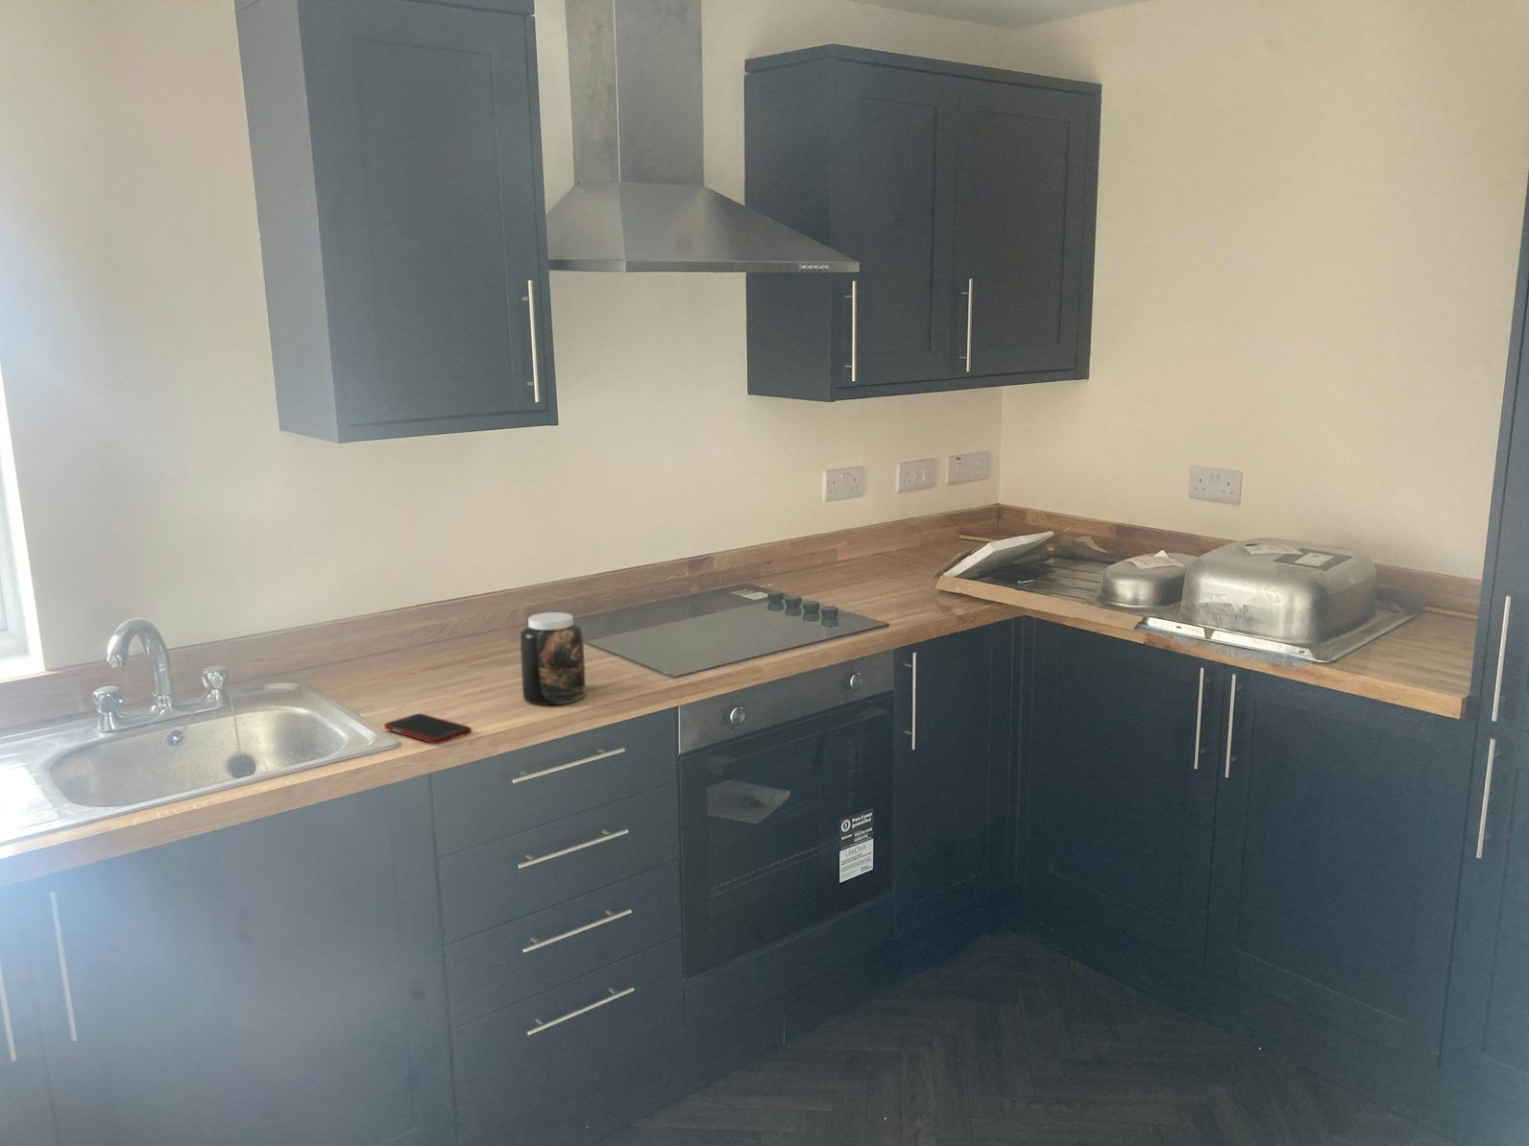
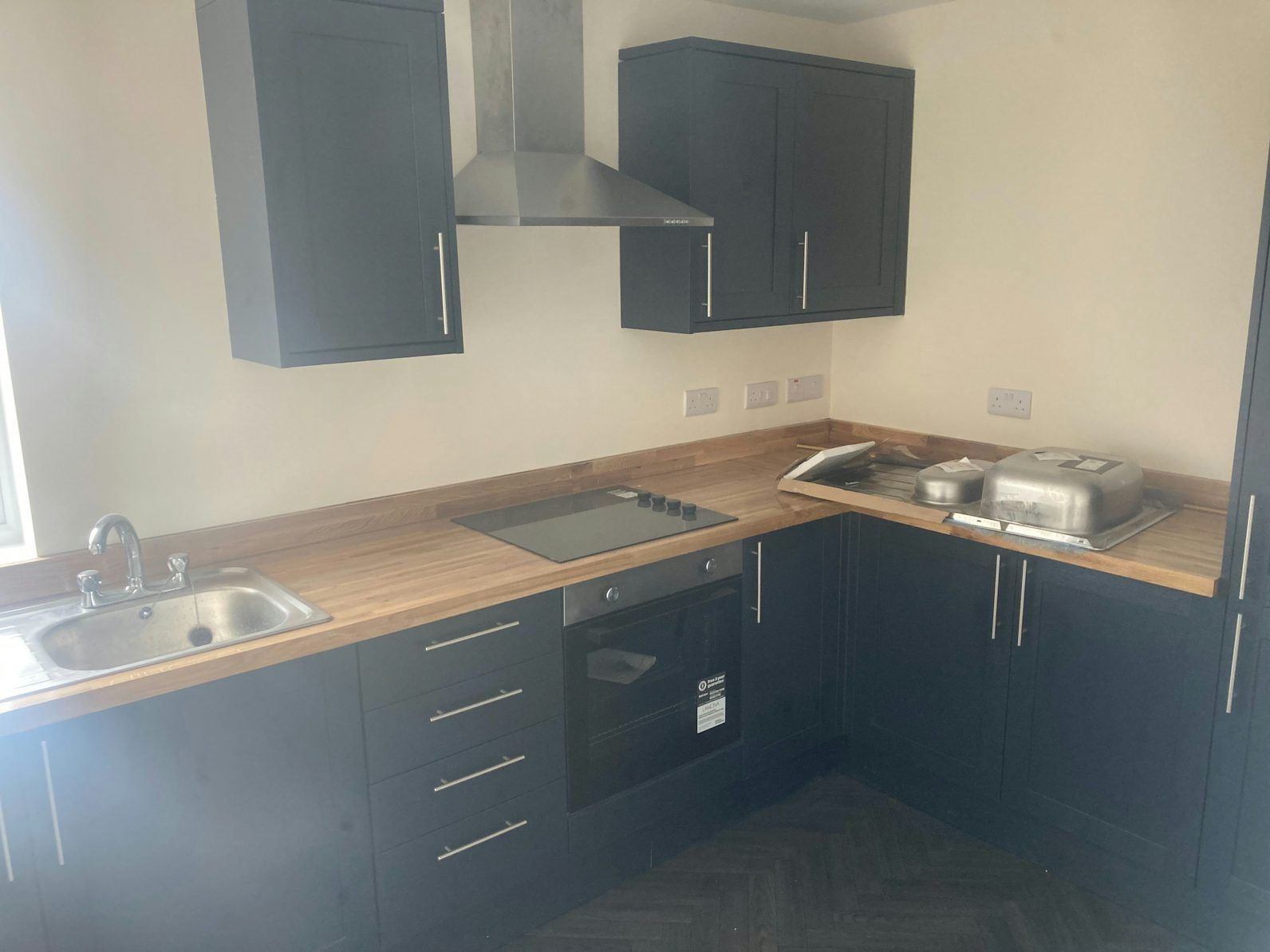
- cell phone (427, 728)
- jar (553, 656)
